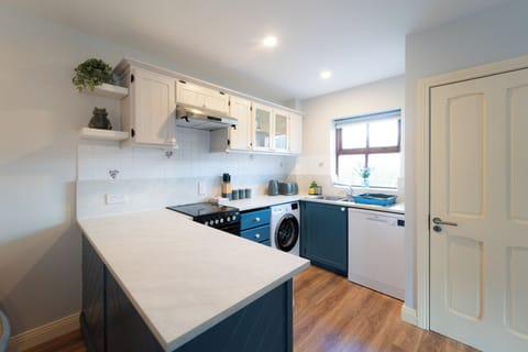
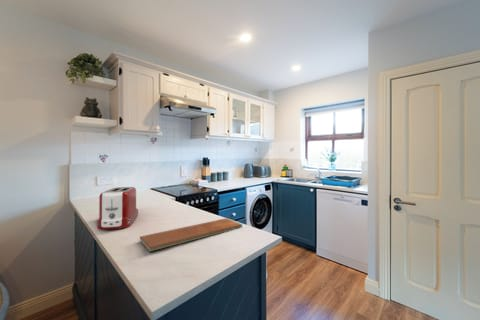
+ toaster (119, 205)
+ chopping board (195, 231)
